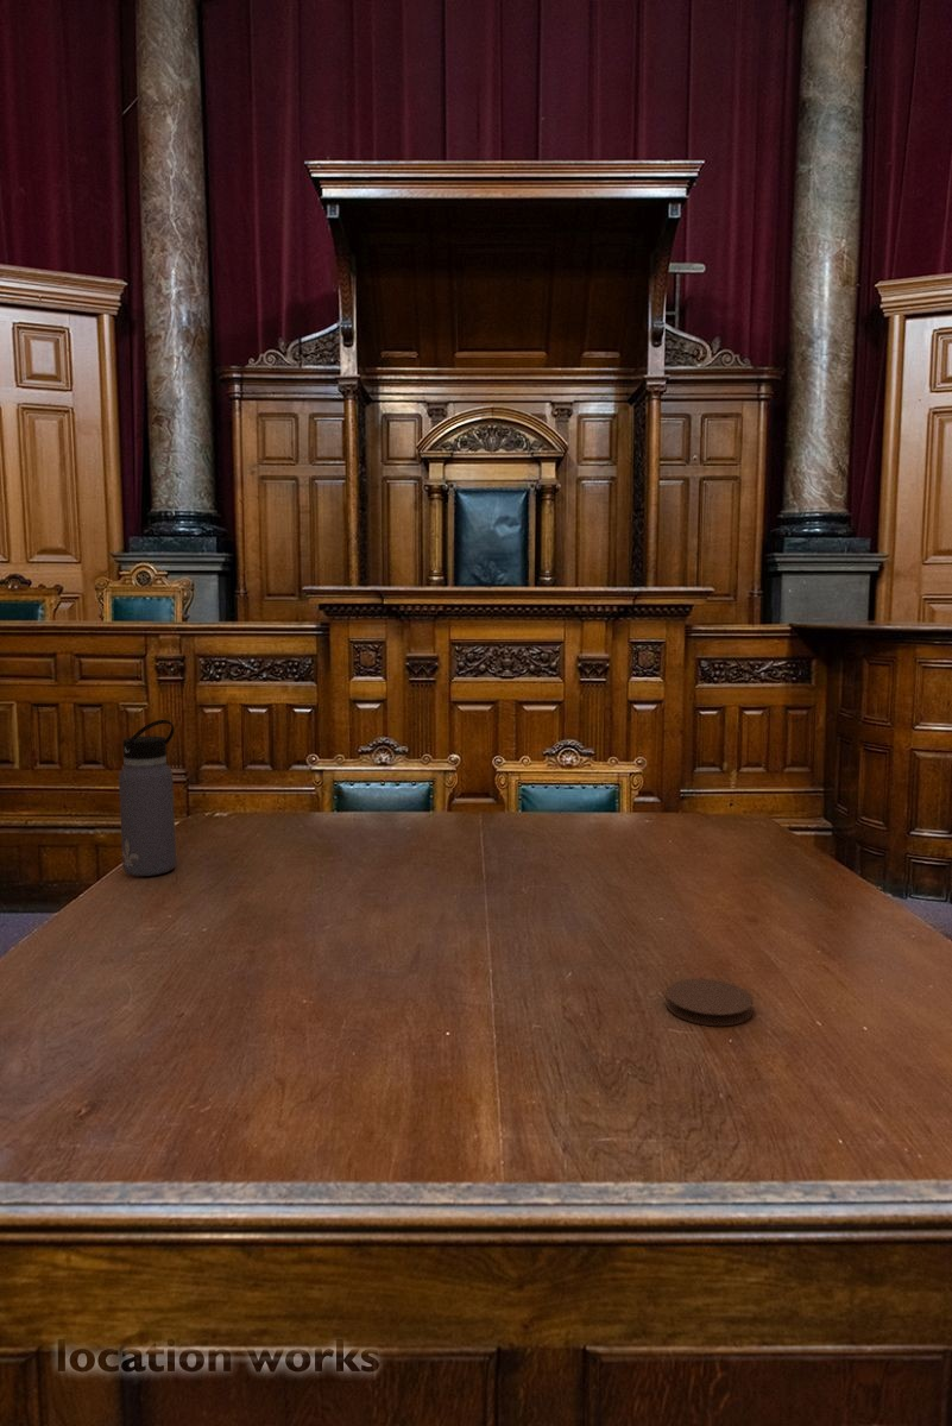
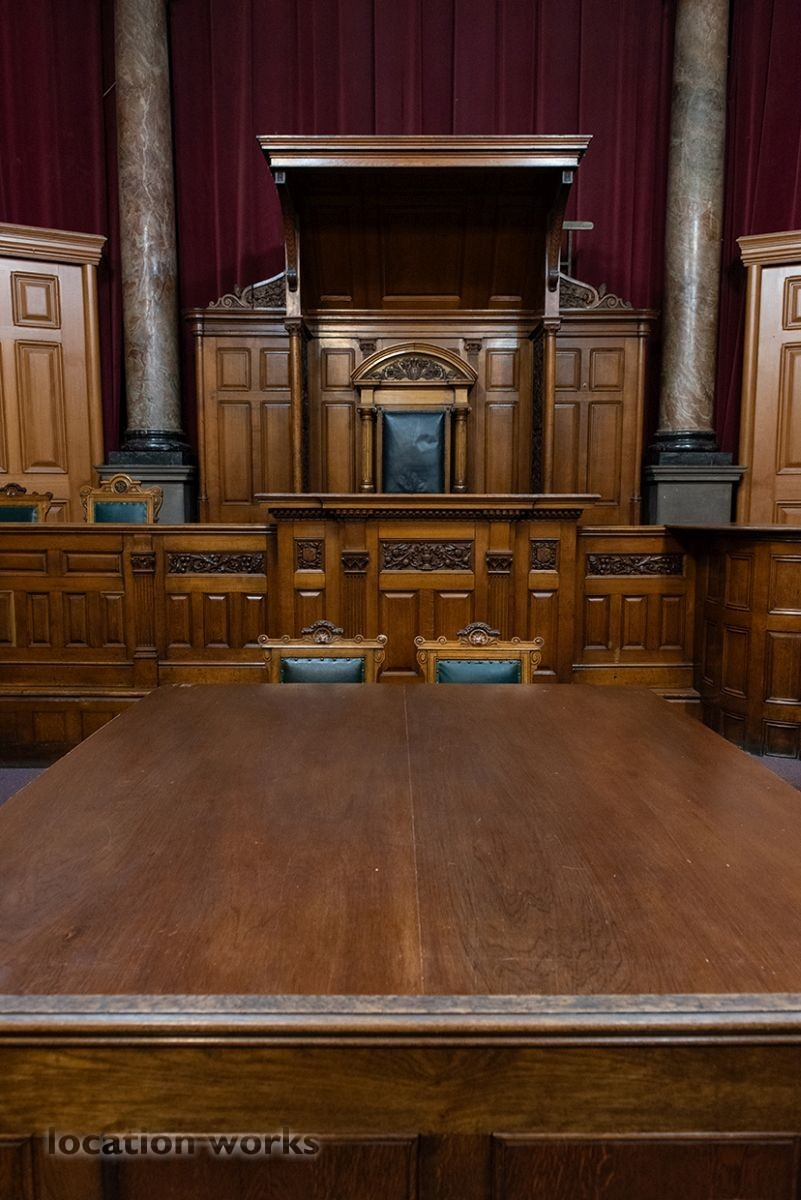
- coaster (708, 1001)
- water bottle (147, 795)
